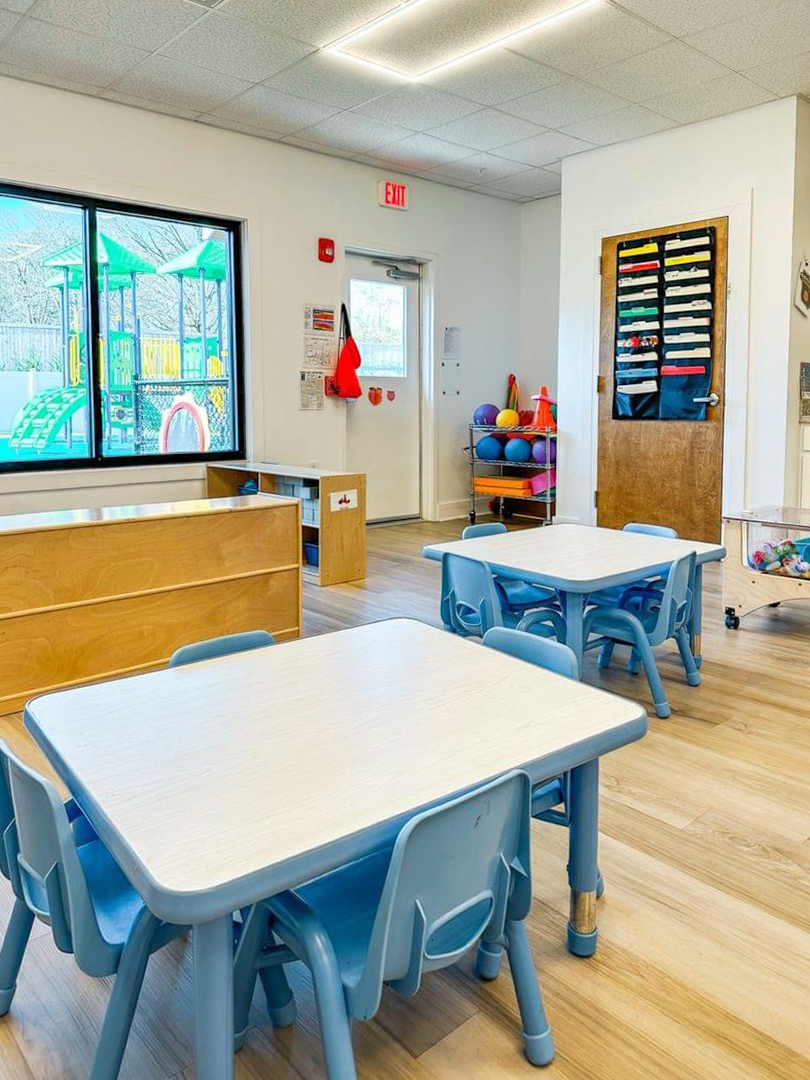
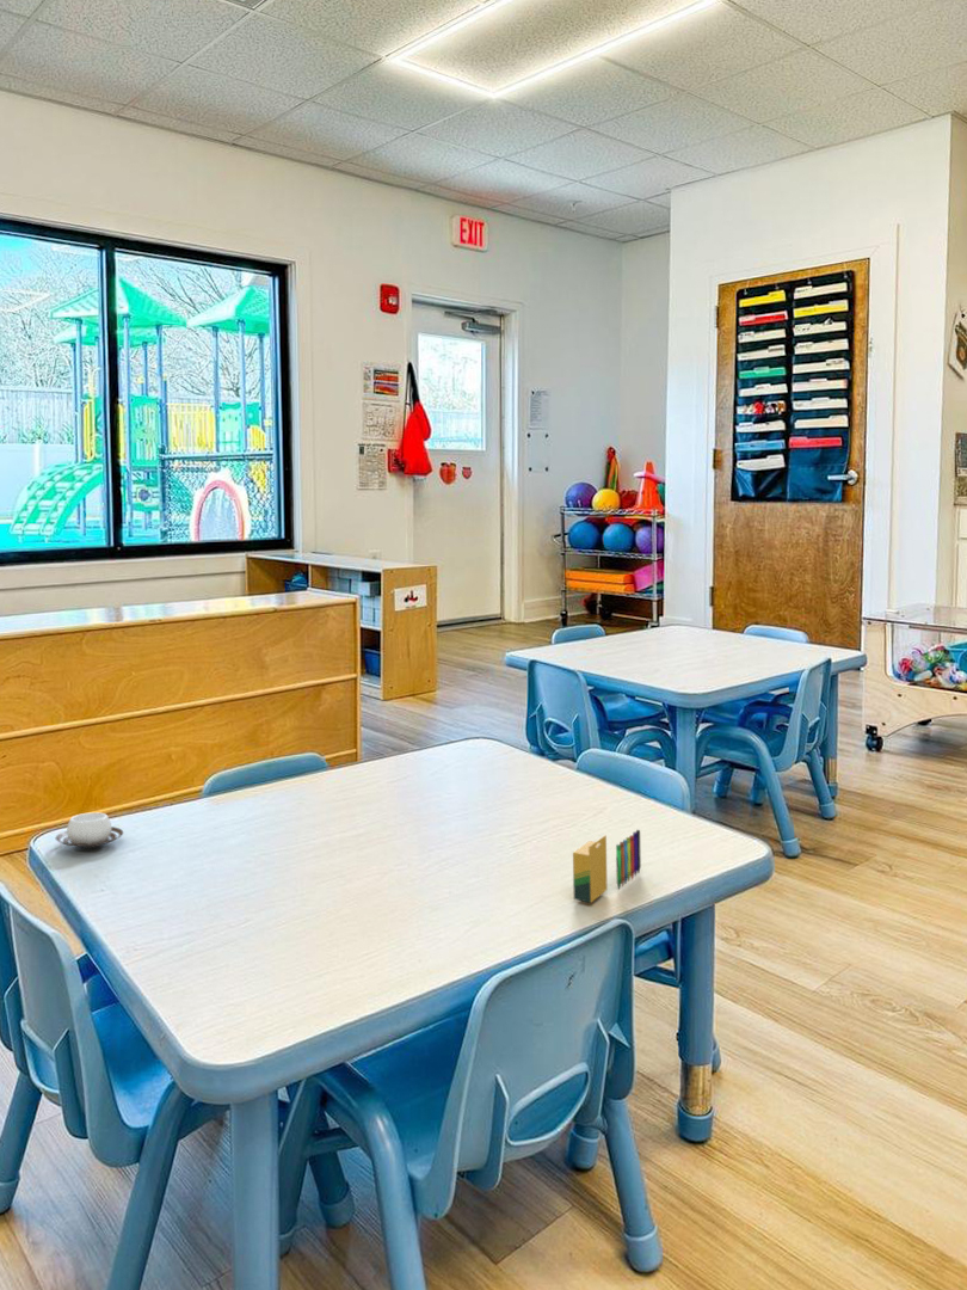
+ crayon (605, 860)
+ cup (88, 831)
